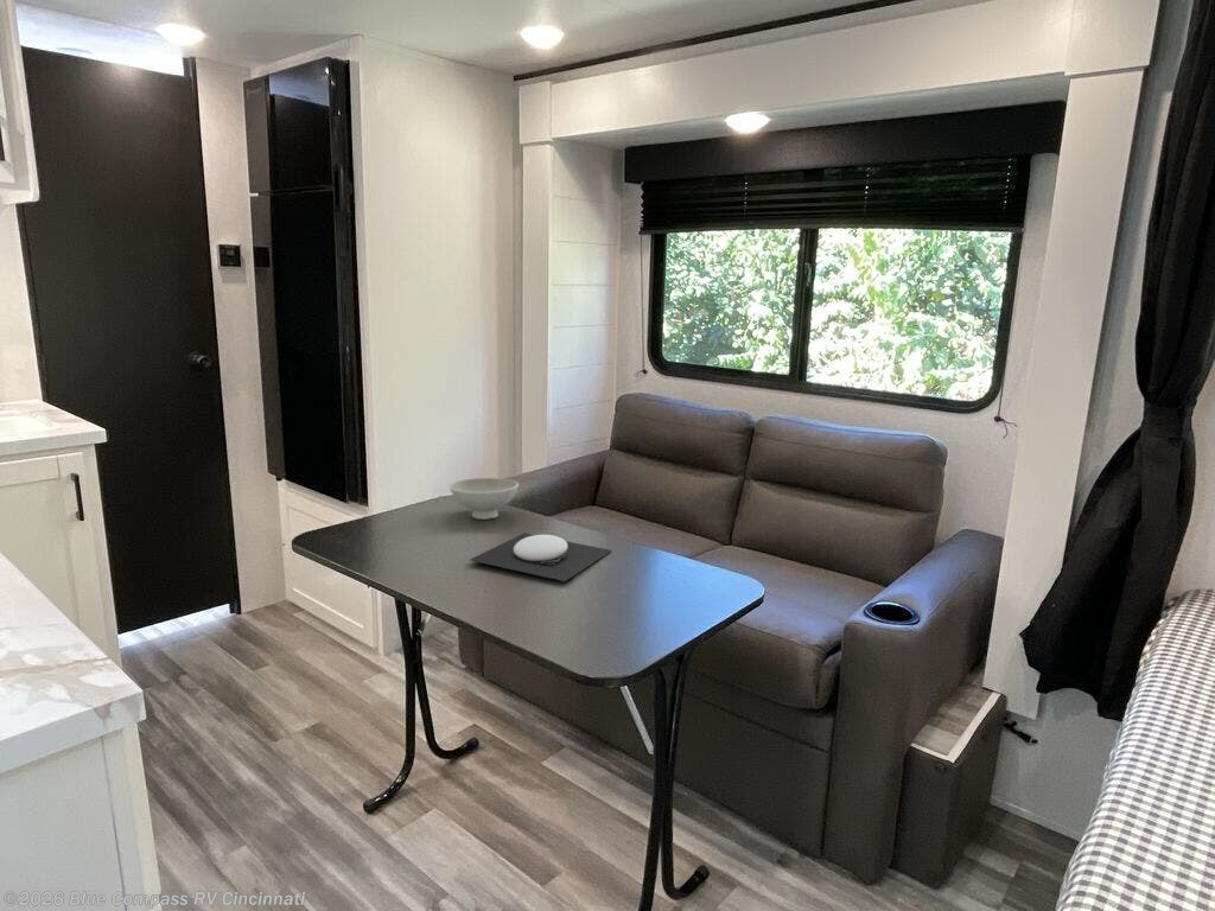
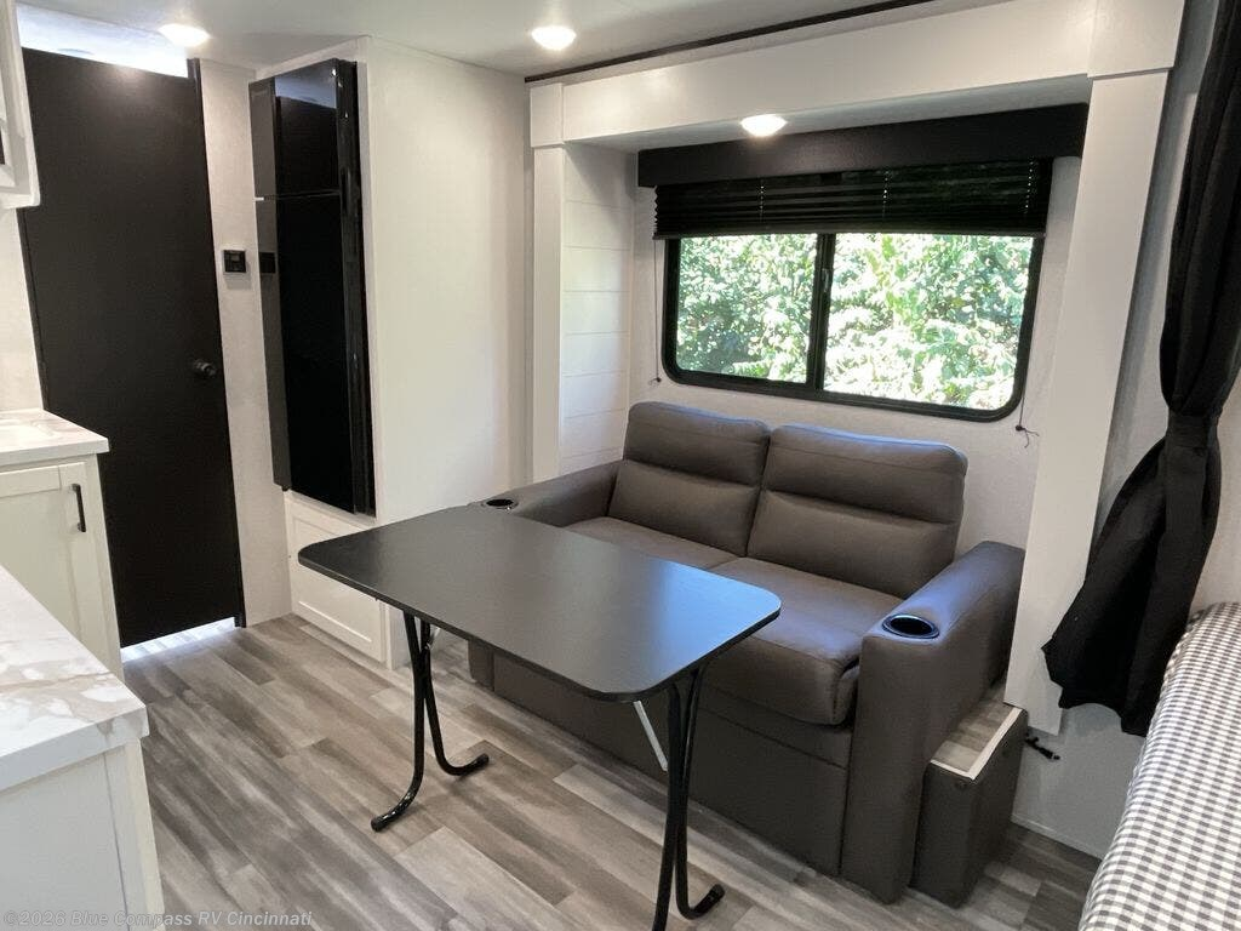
- bowl (484, 499)
- plate (542, 548)
